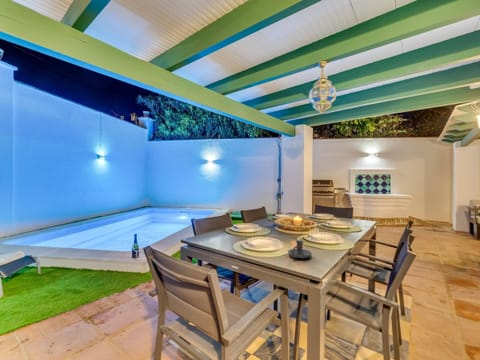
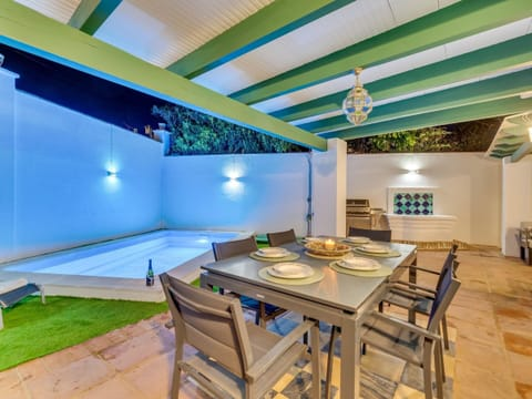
- candle holder (298, 249)
